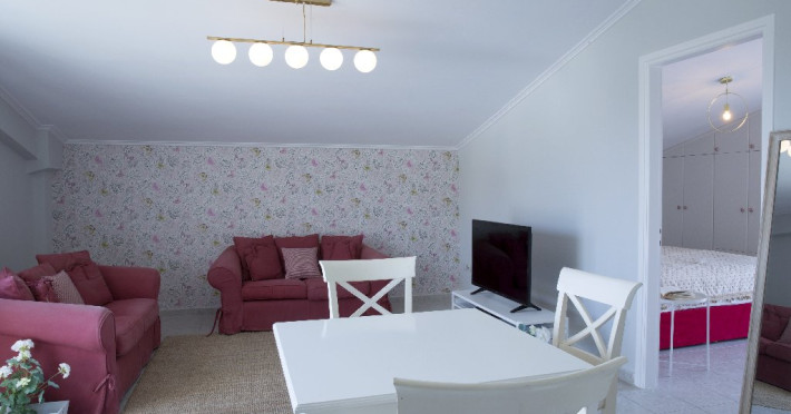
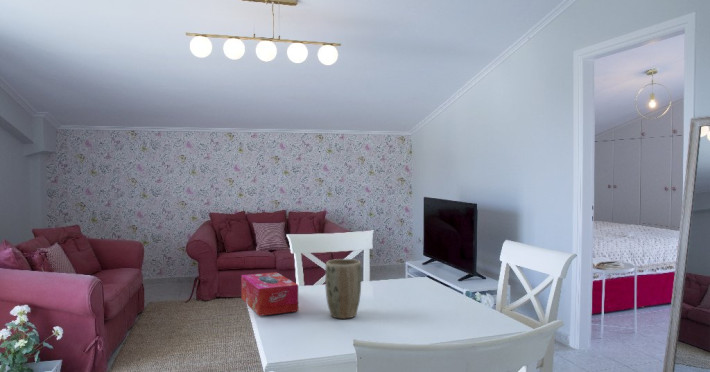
+ tissue box (268, 292)
+ plant pot (343, 288)
